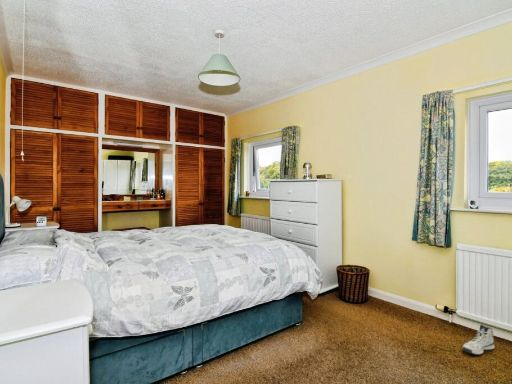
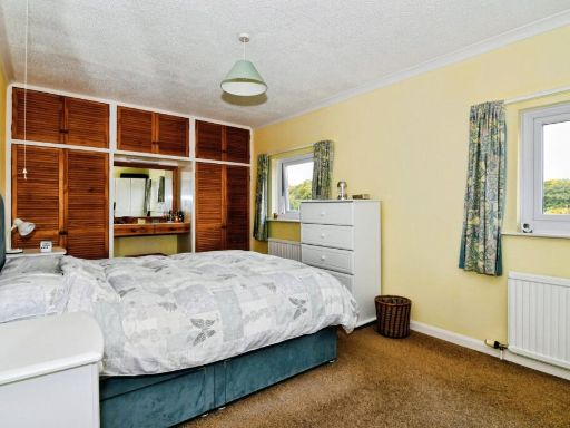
- sneaker (477, 337)
